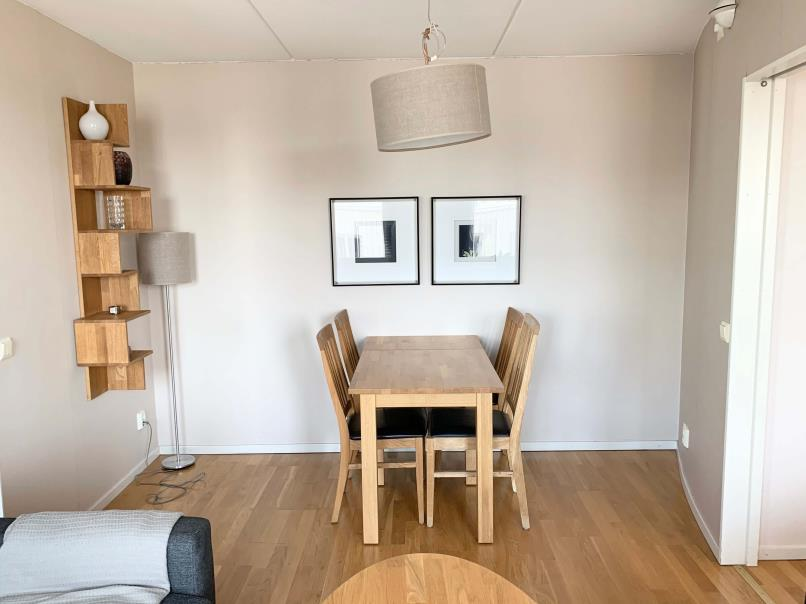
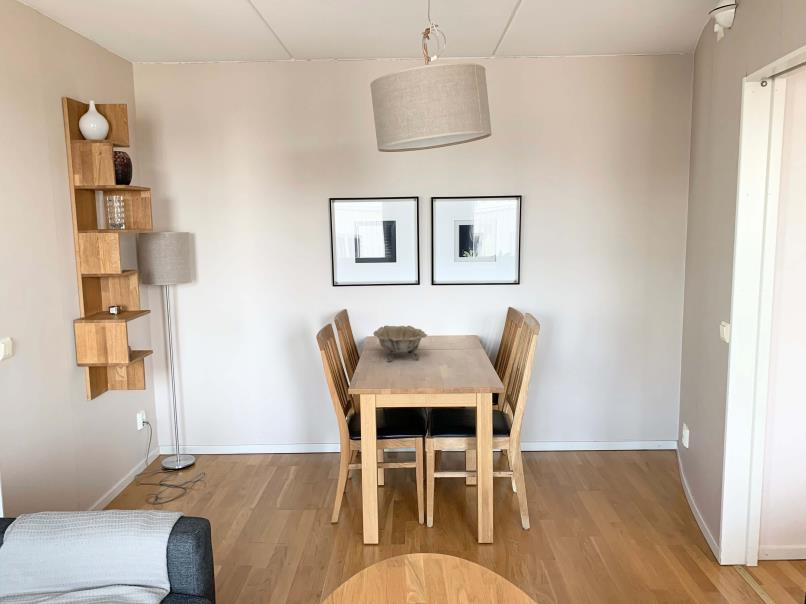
+ decorative bowl (400, 343)
